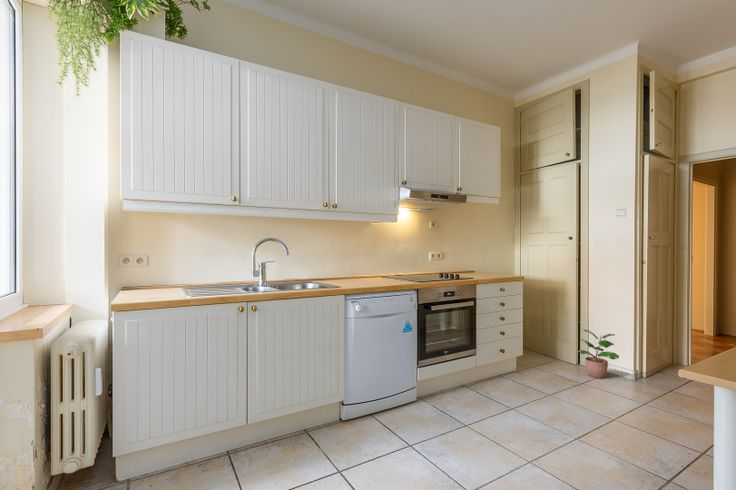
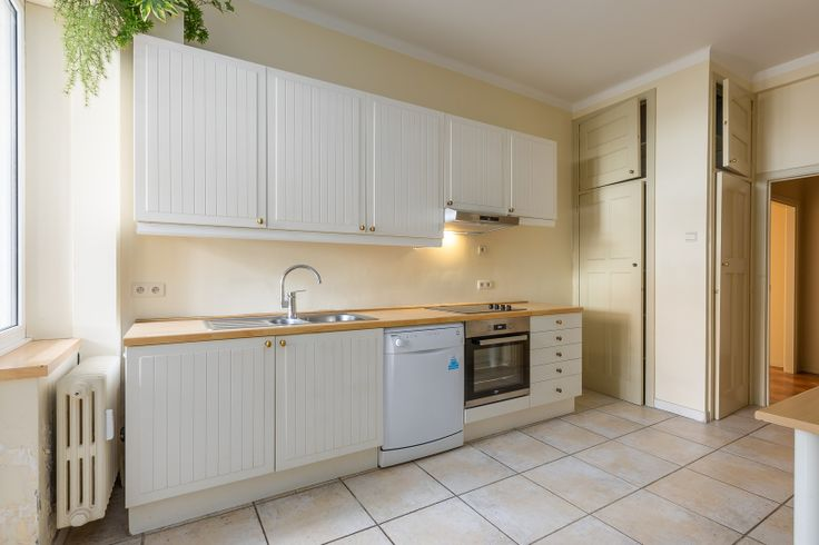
- potted plant (597, 353)
